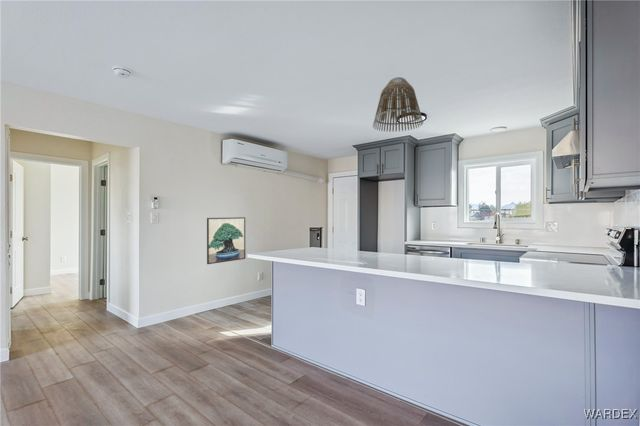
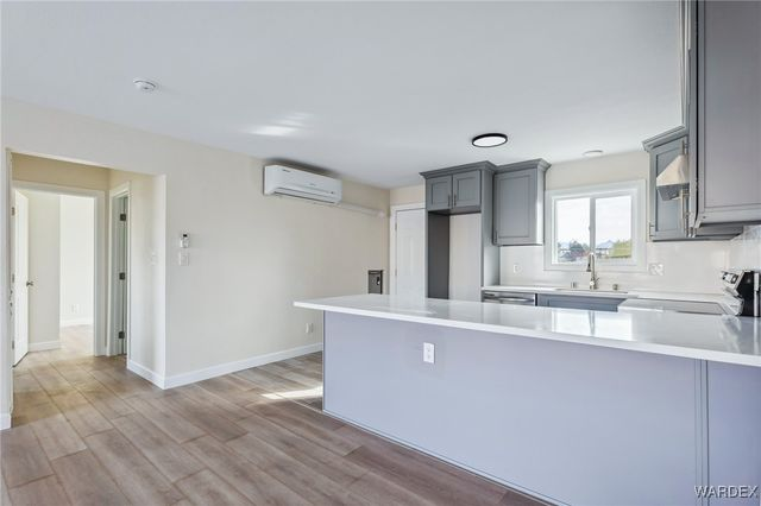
- lamp shade (398, 102)
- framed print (227, 239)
